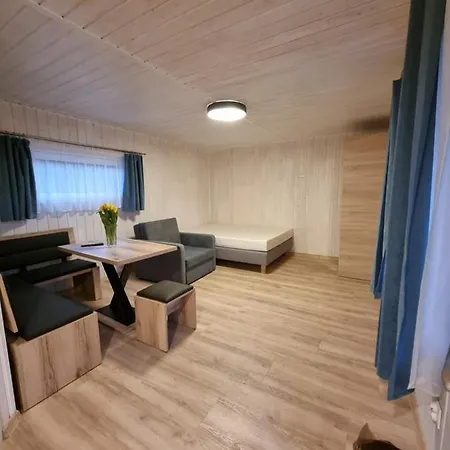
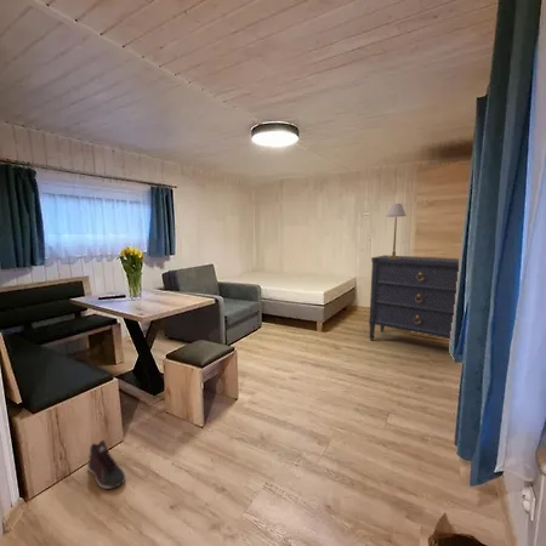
+ sneaker (103, 461)
+ dresser (422, 302)
+ table lamp (394, 231)
